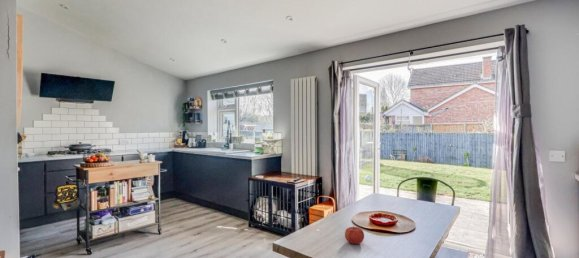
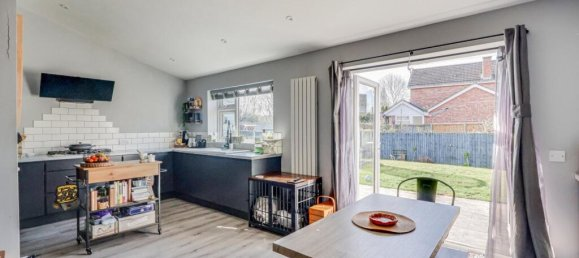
- fruit (354, 234)
